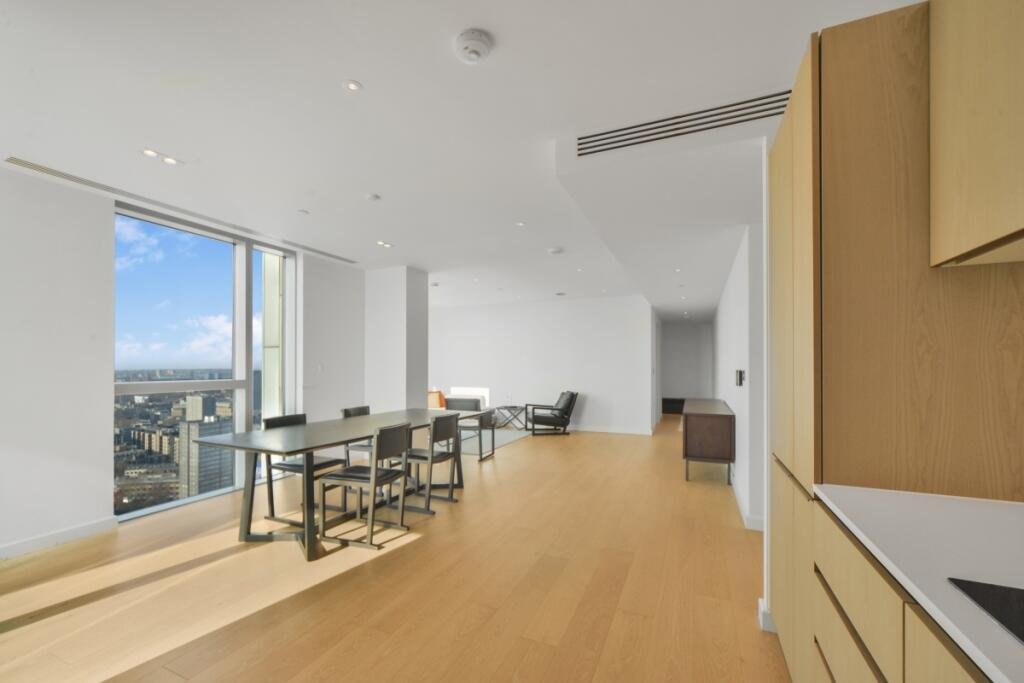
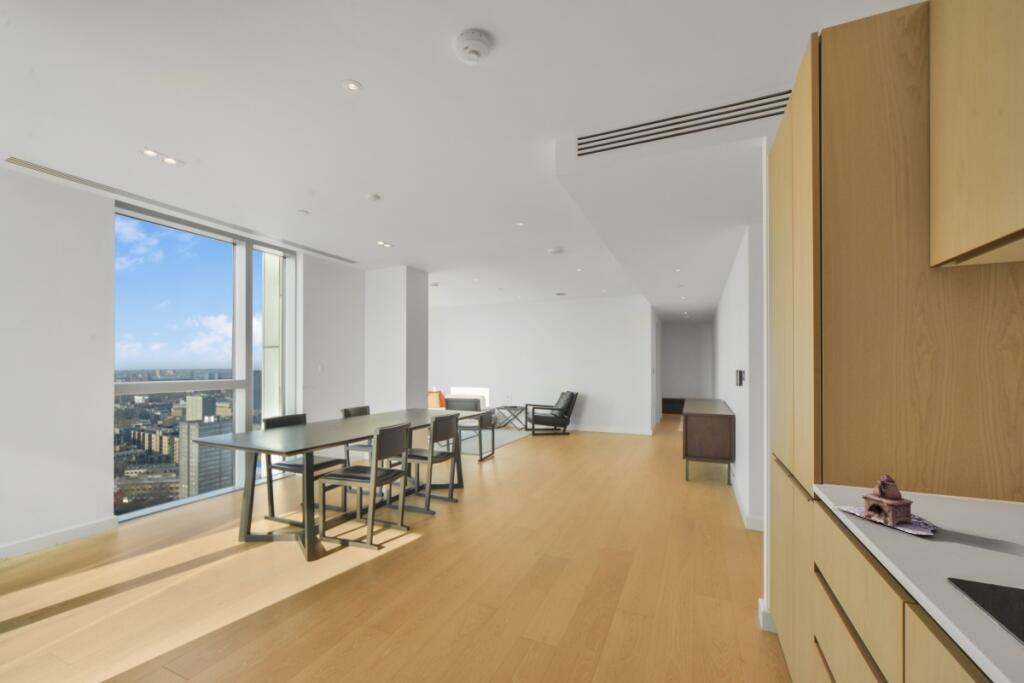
+ teapot (890, 498)
